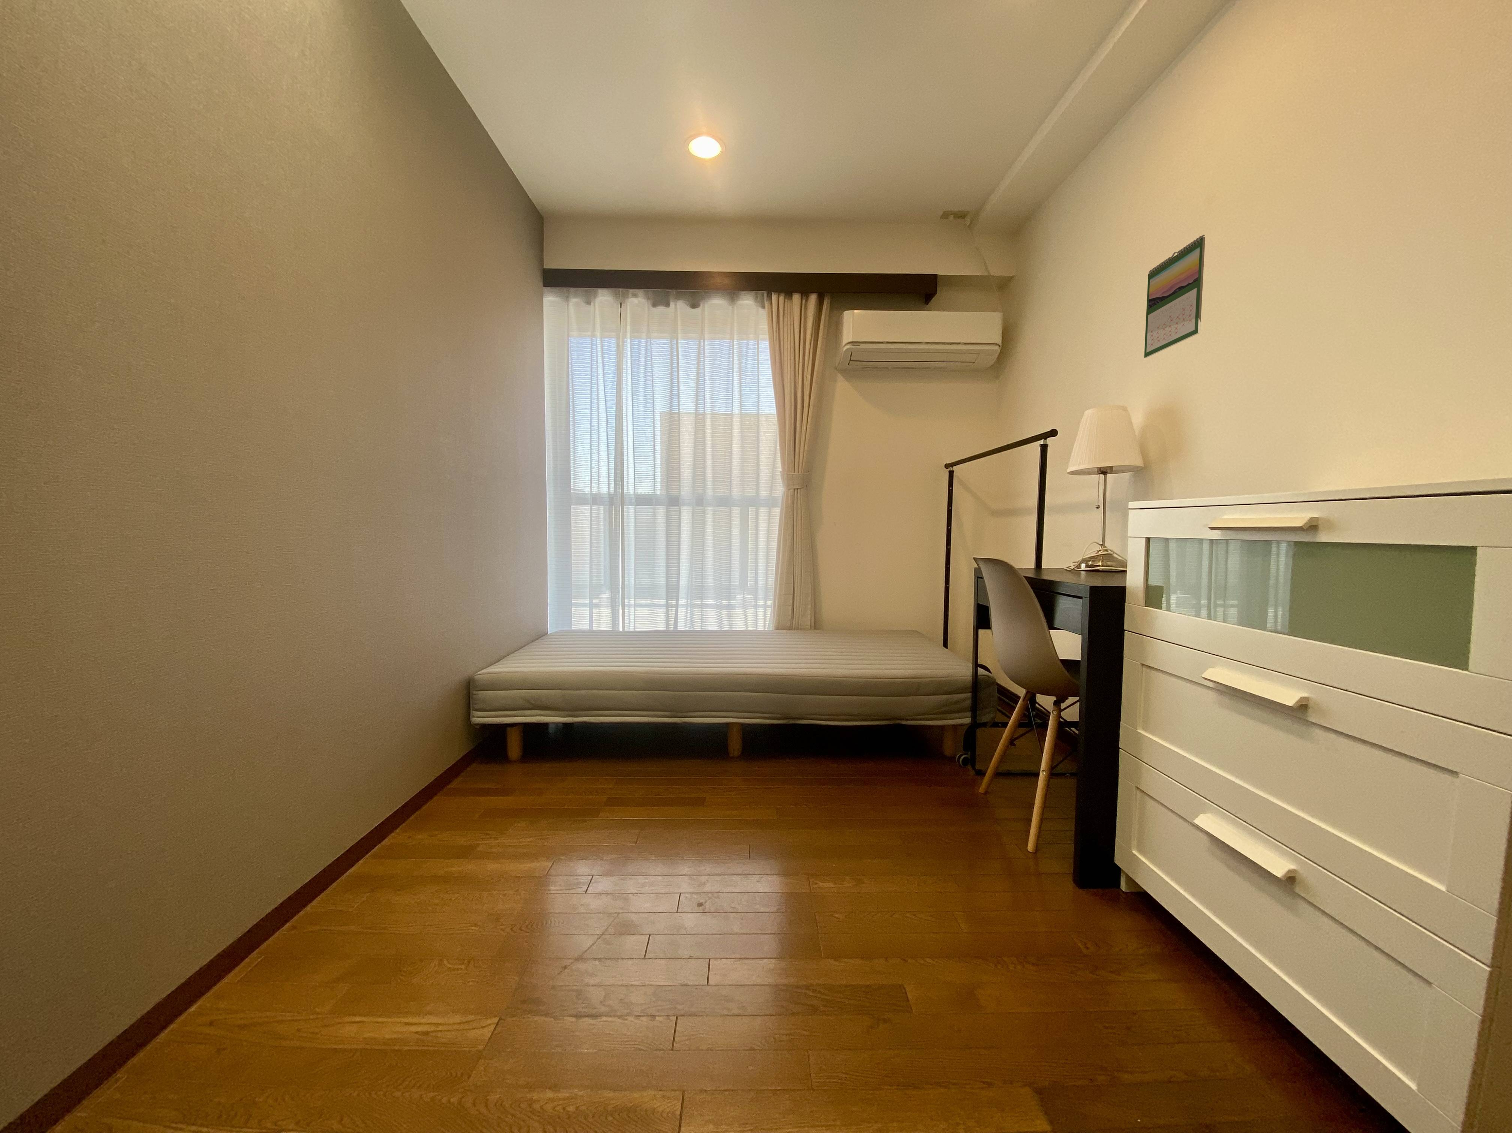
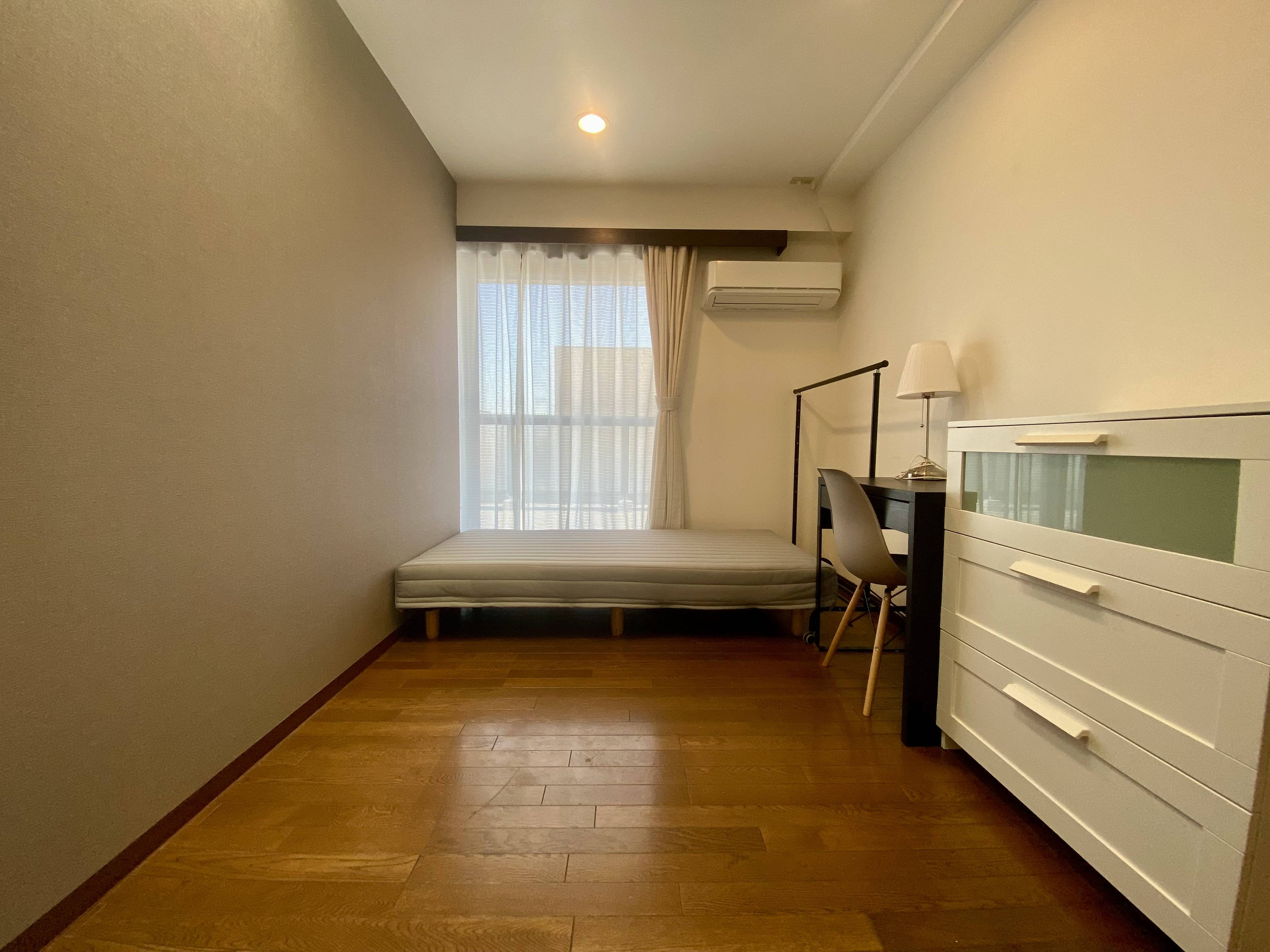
- calendar (1173, 300)
